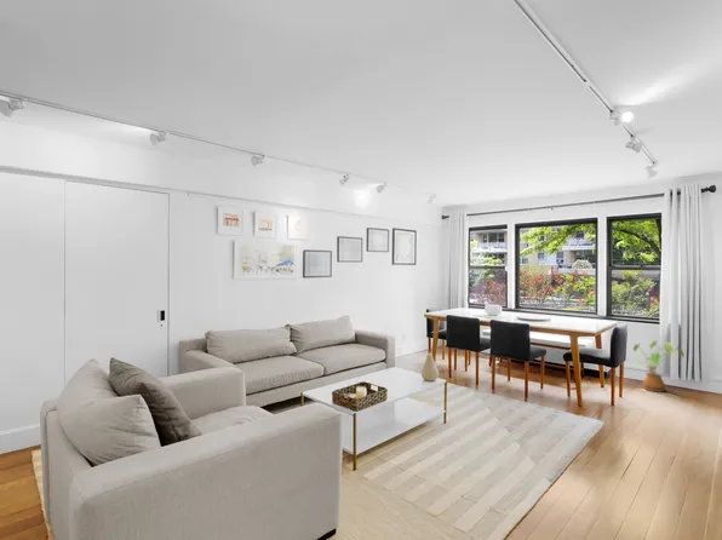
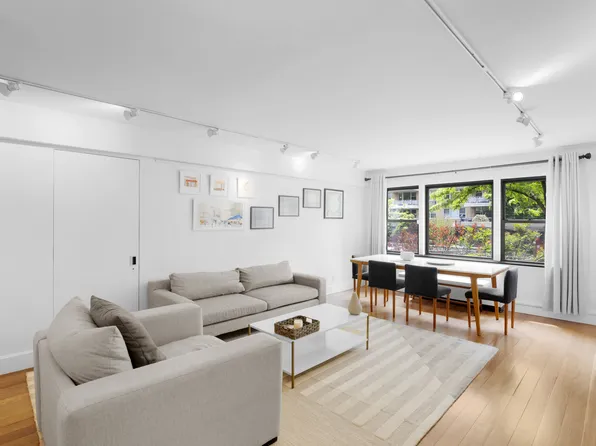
- house plant (657, 366)
